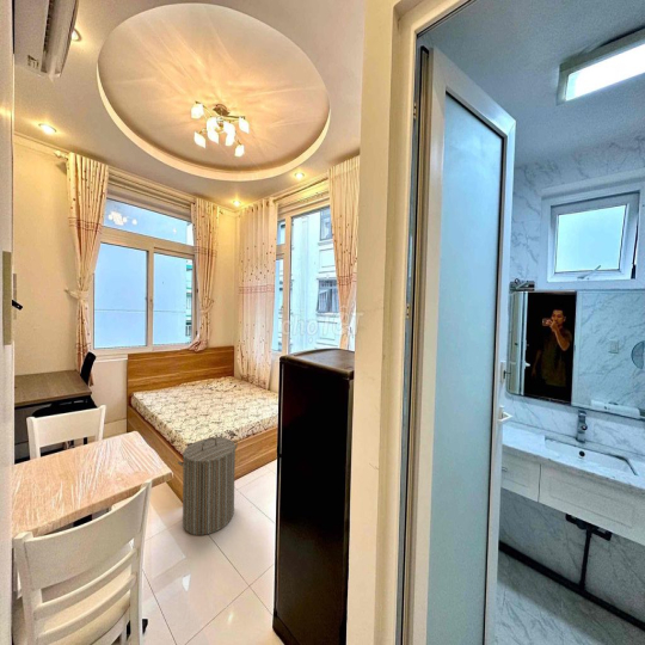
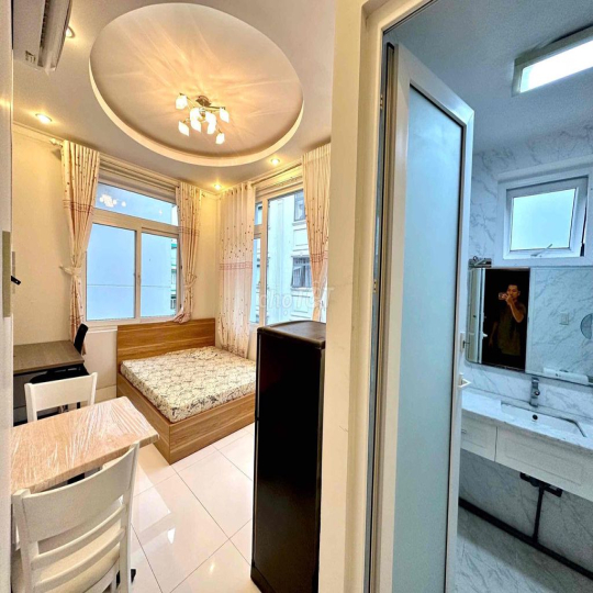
- laundry hamper (209, 477)
